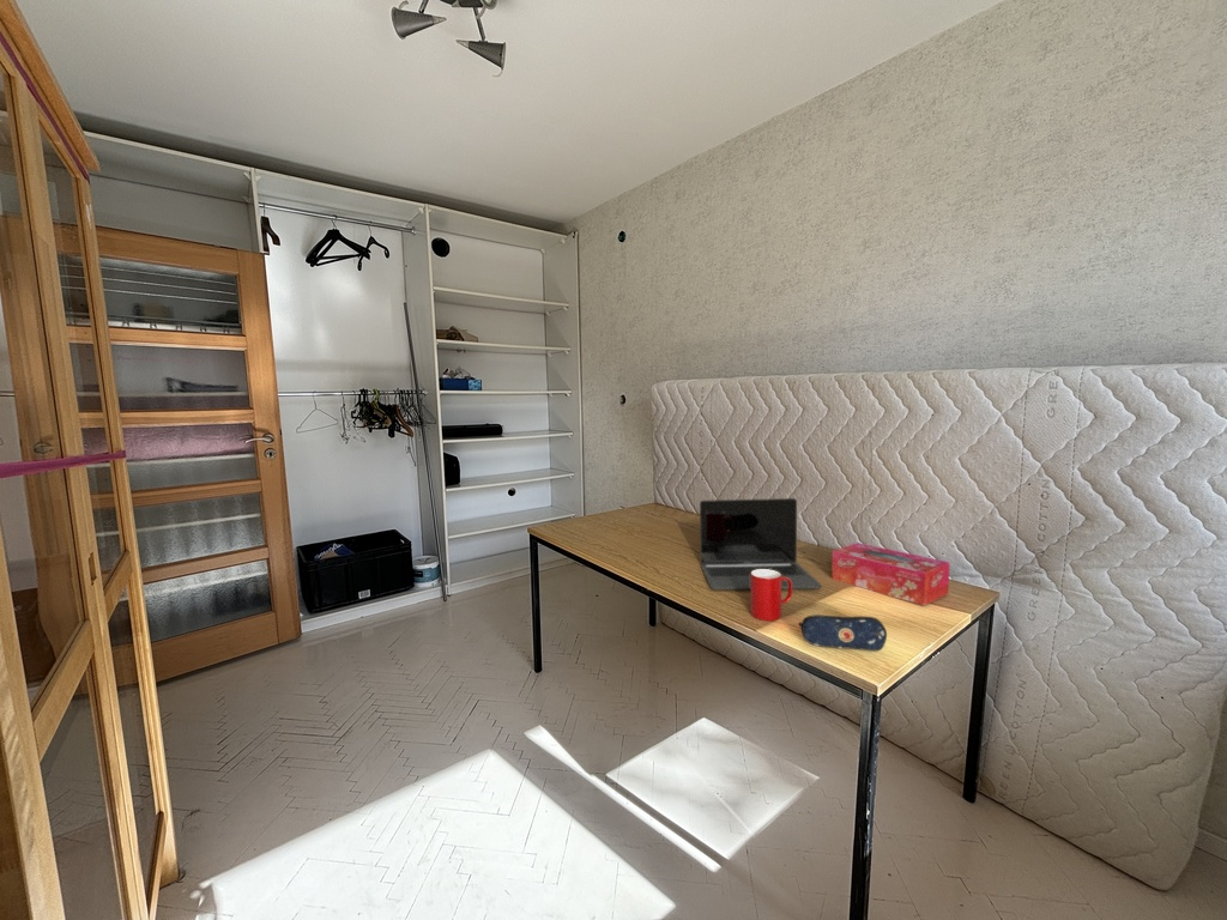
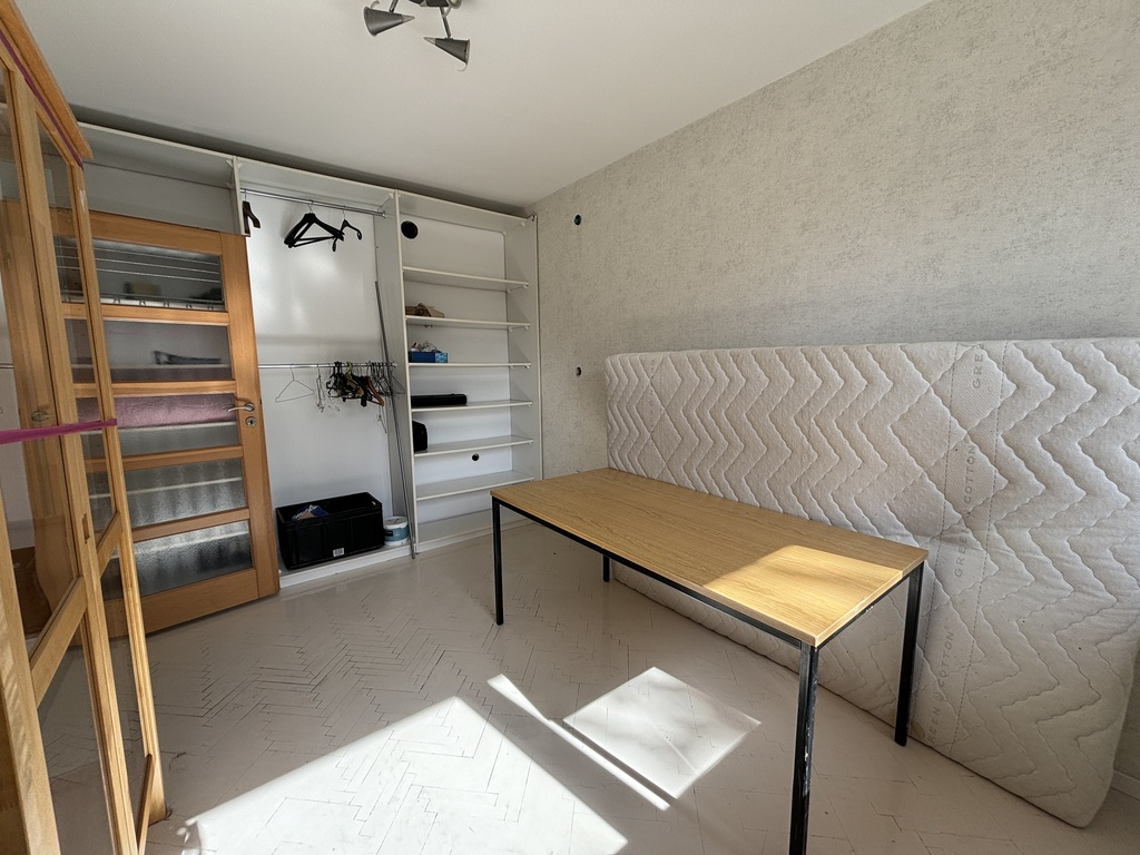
- pencil case (842, 631)
- cup (772, 594)
- tissue box (887, 570)
- laptop (756, 541)
